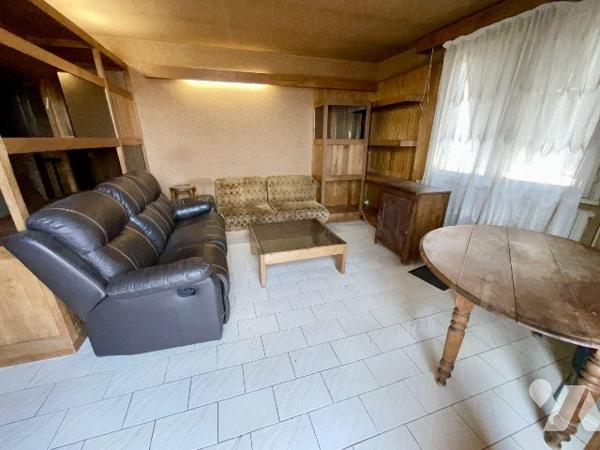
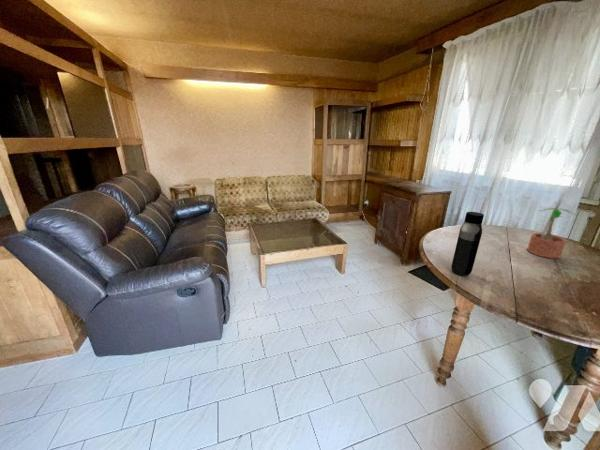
+ potted plant (549, 231)
+ water bottle (467, 244)
